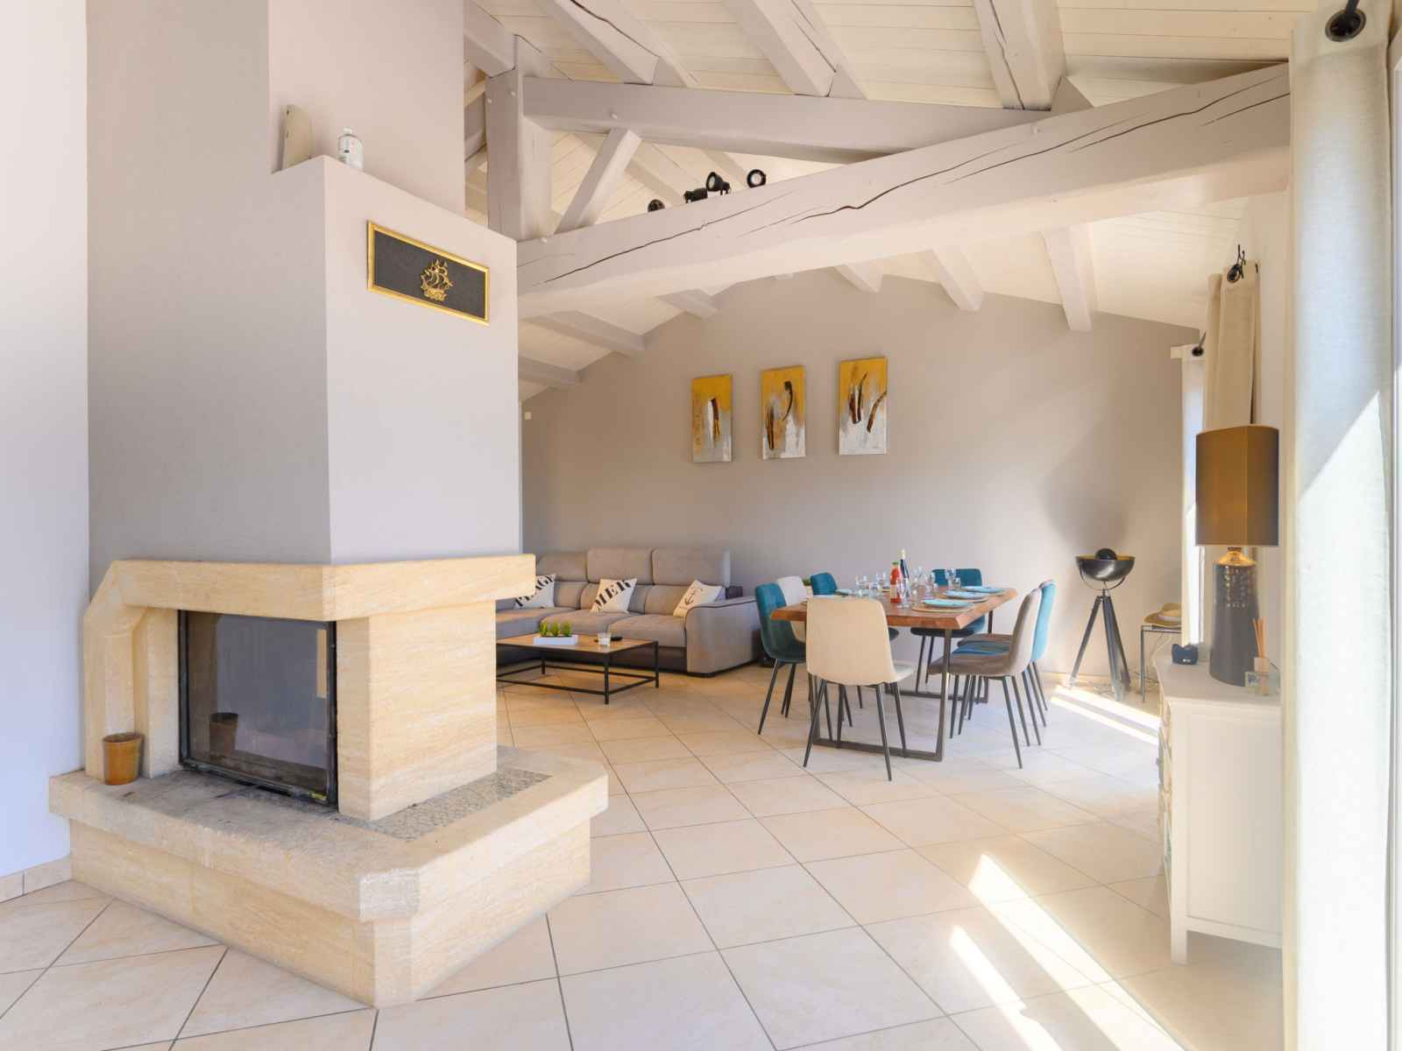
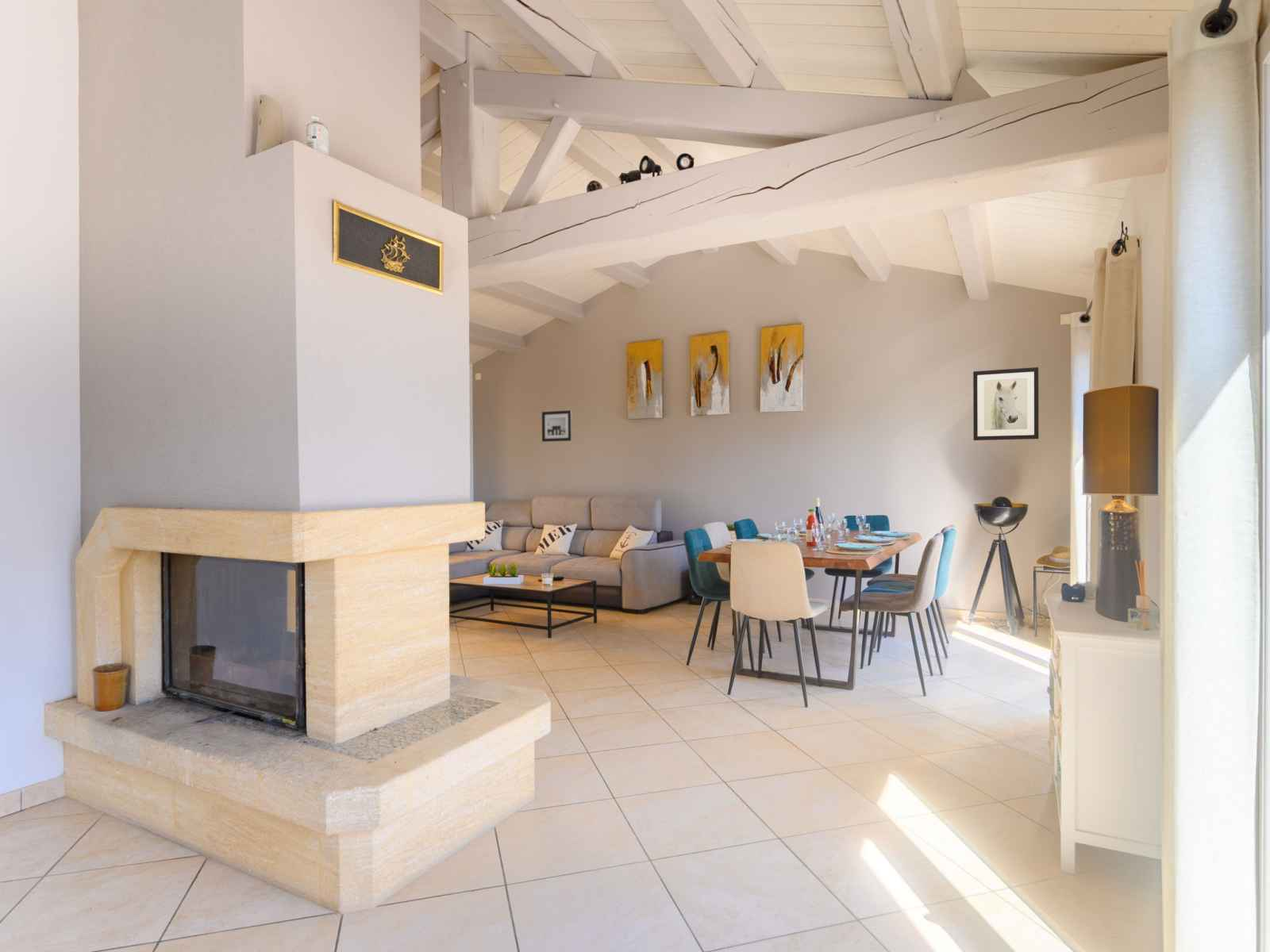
+ wall art (1005, 405)
+ wall art (556, 426)
